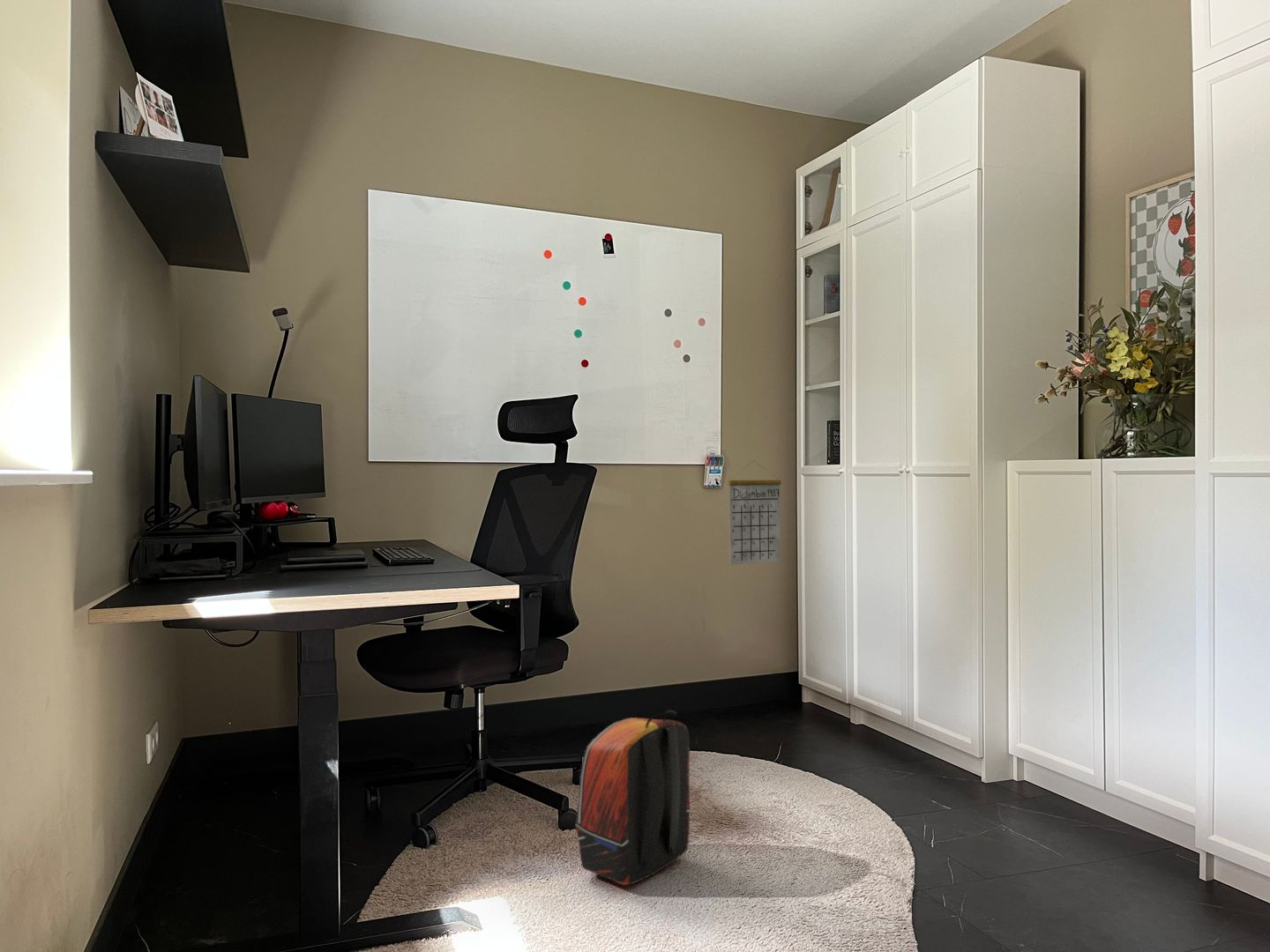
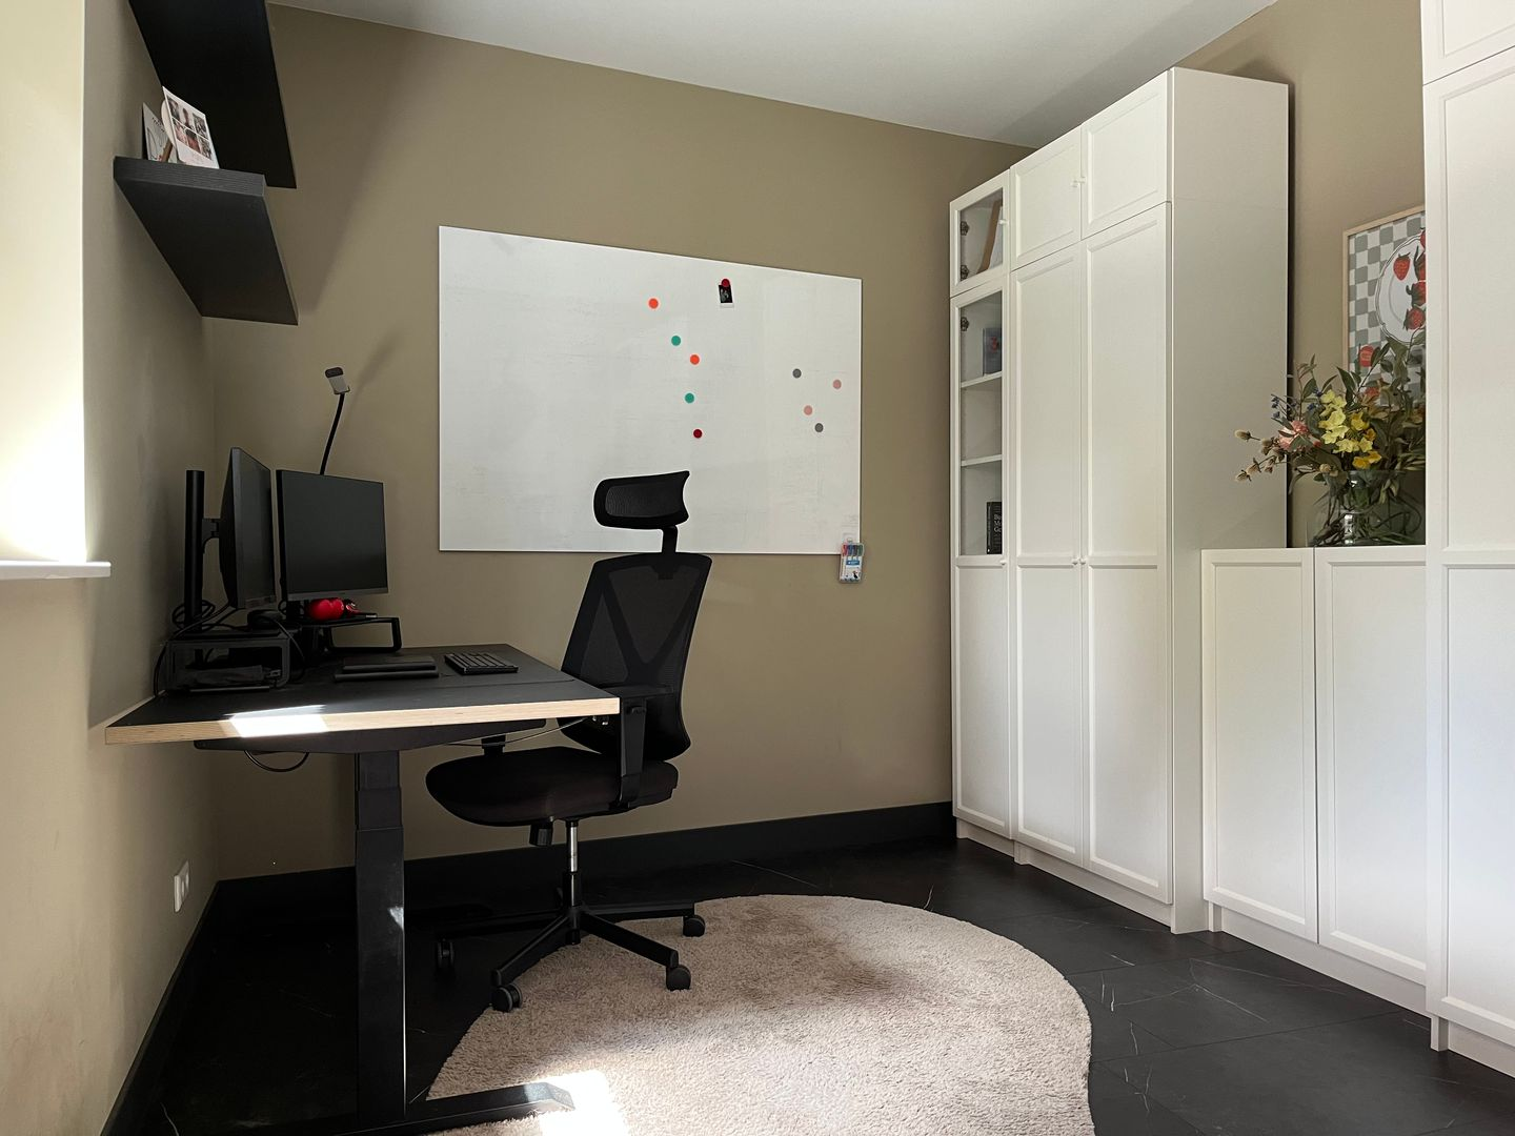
- calendar (755, 511)
- backpack (639, 786)
